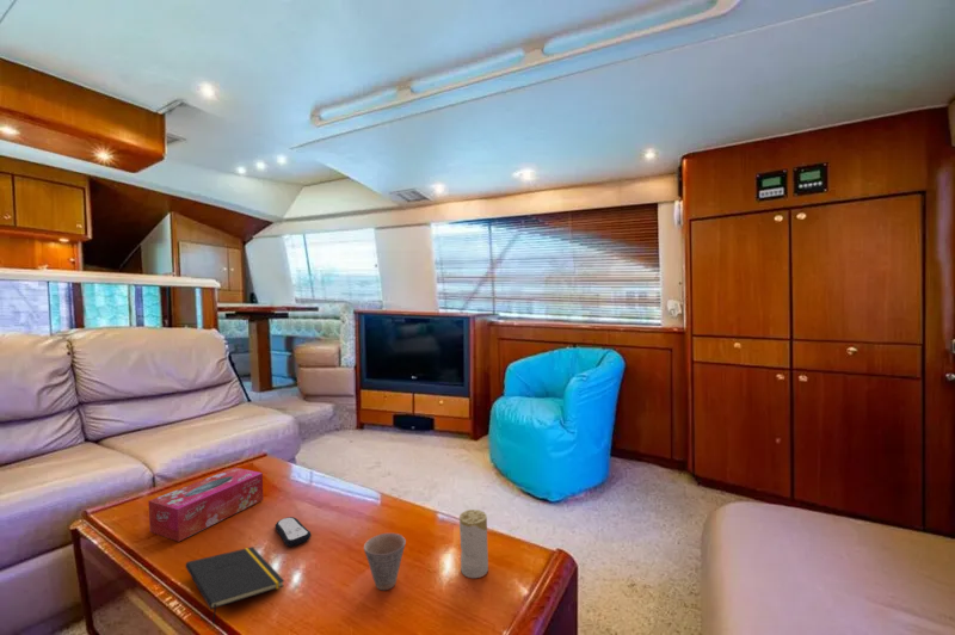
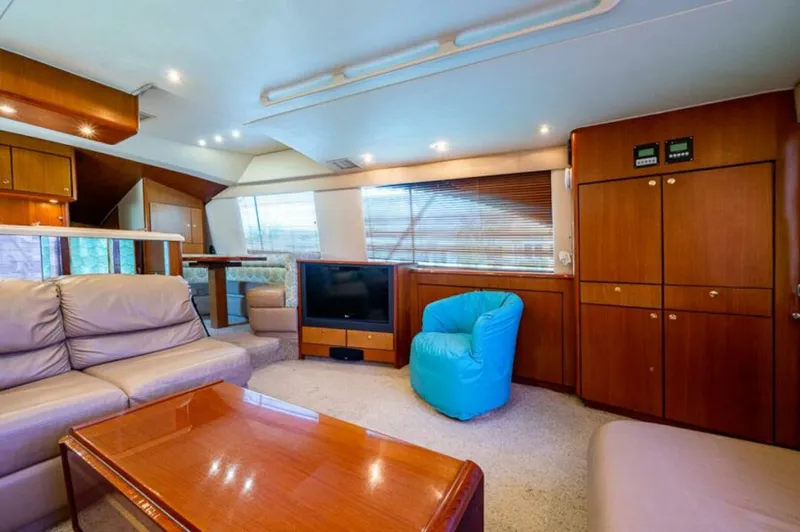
- notepad (234, 574)
- tissue box (210, 500)
- cup (384, 562)
- remote control (291, 530)
- candle (473, 542)
